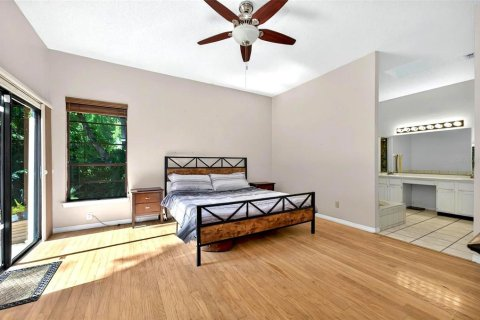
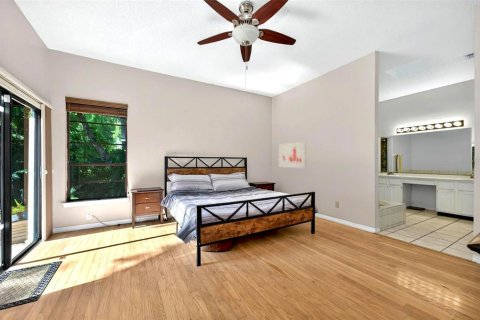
+ wall art (291, 155)
